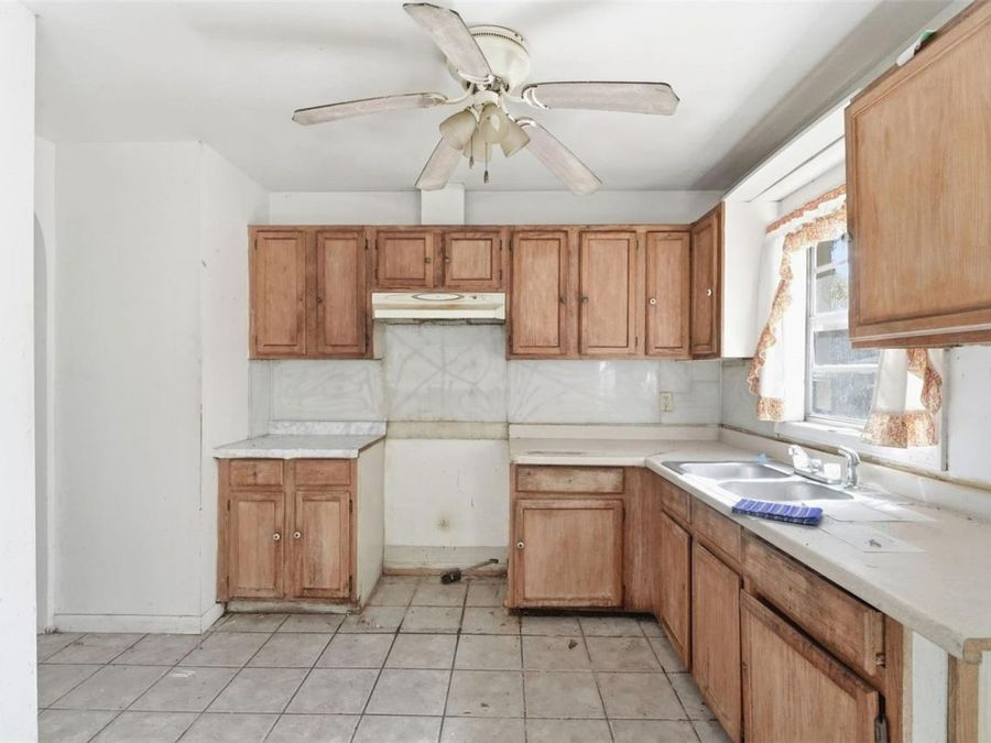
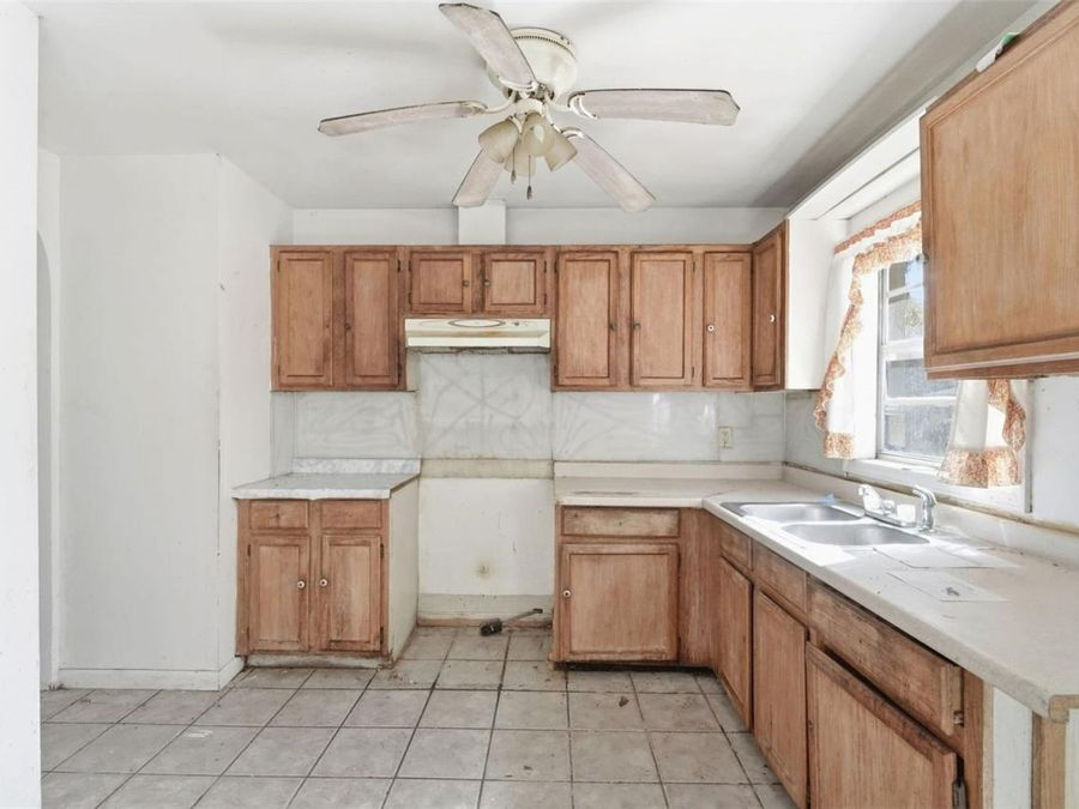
- dish towel (776, 509)
